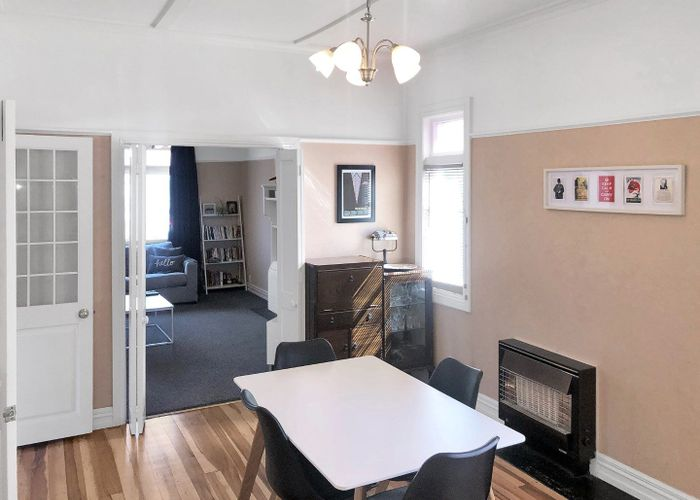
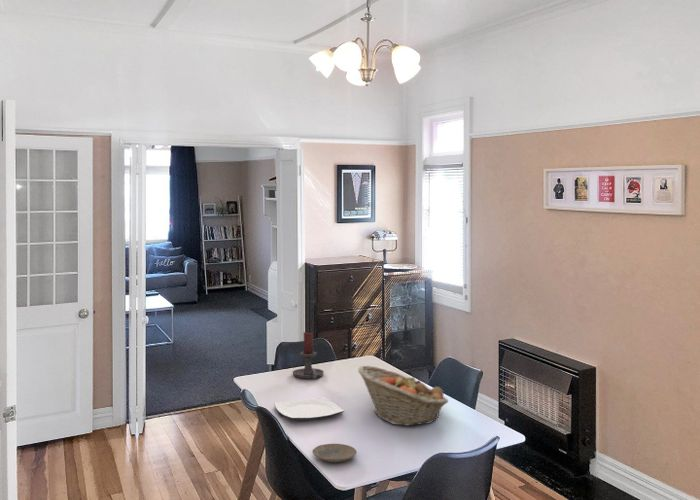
+ candle holder (309, 354)
+ plate (308, 409)
+ plate (334, 454)
+ fruit basket (401, 392)
